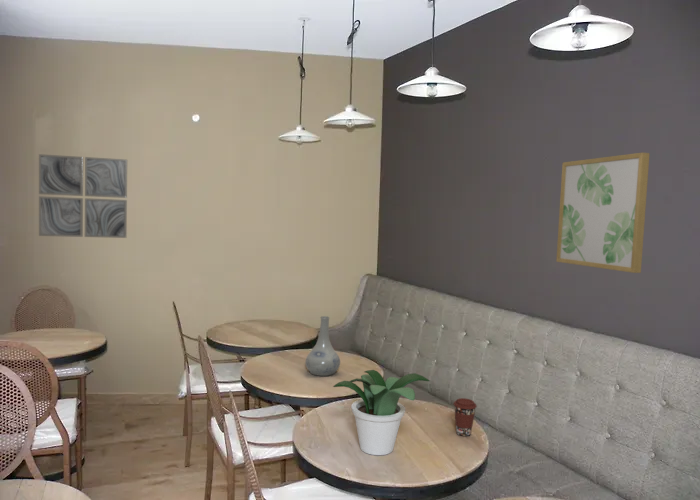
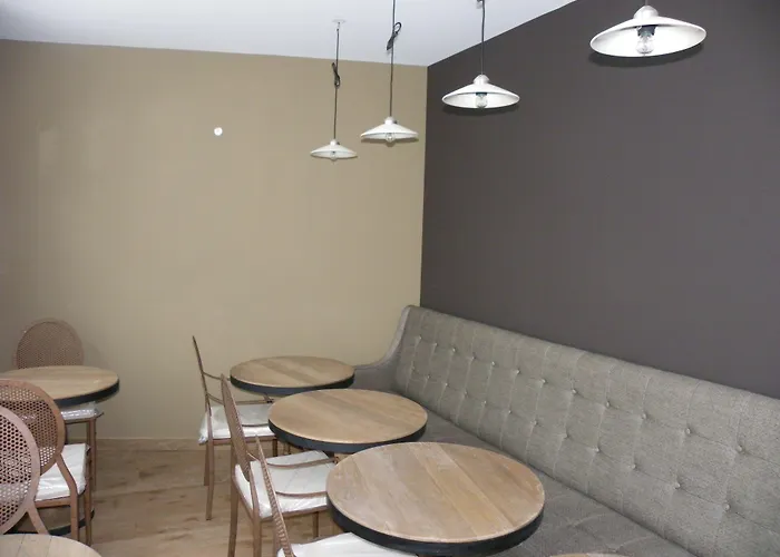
- wall art (82, 198)
- potted plant (384, 413)
- coffee cup (464, 417)
- vase (323, 344)
- wall art (598, 212)
